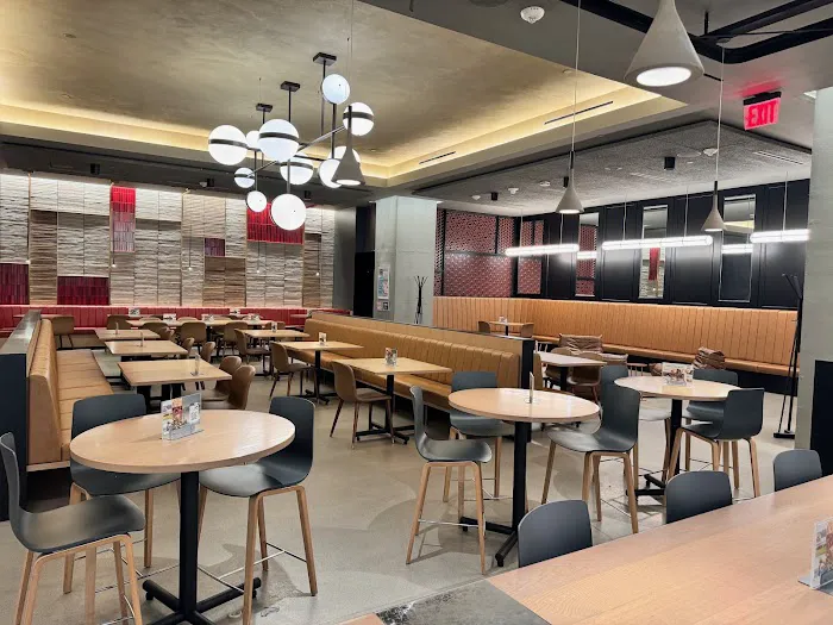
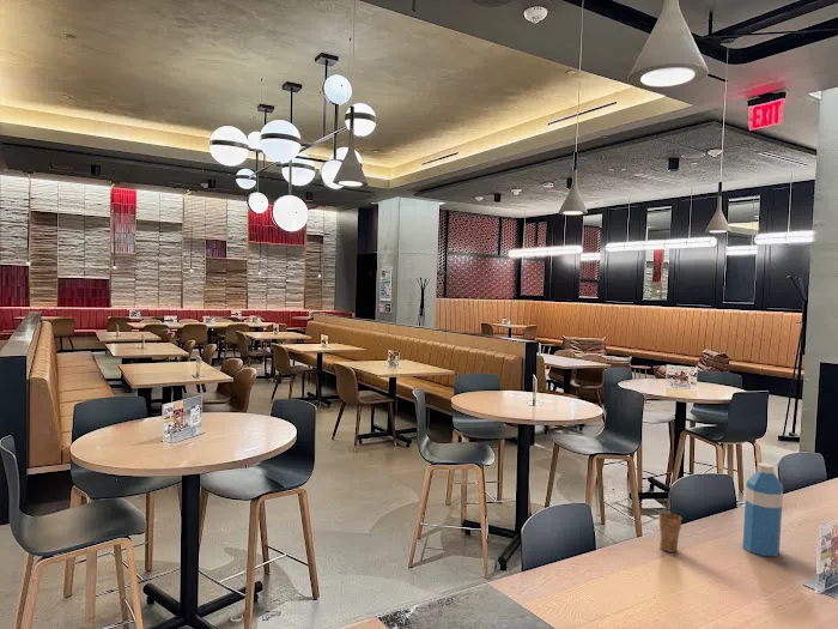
+ cup (669, 527)
+ water bottle (763, 507)
